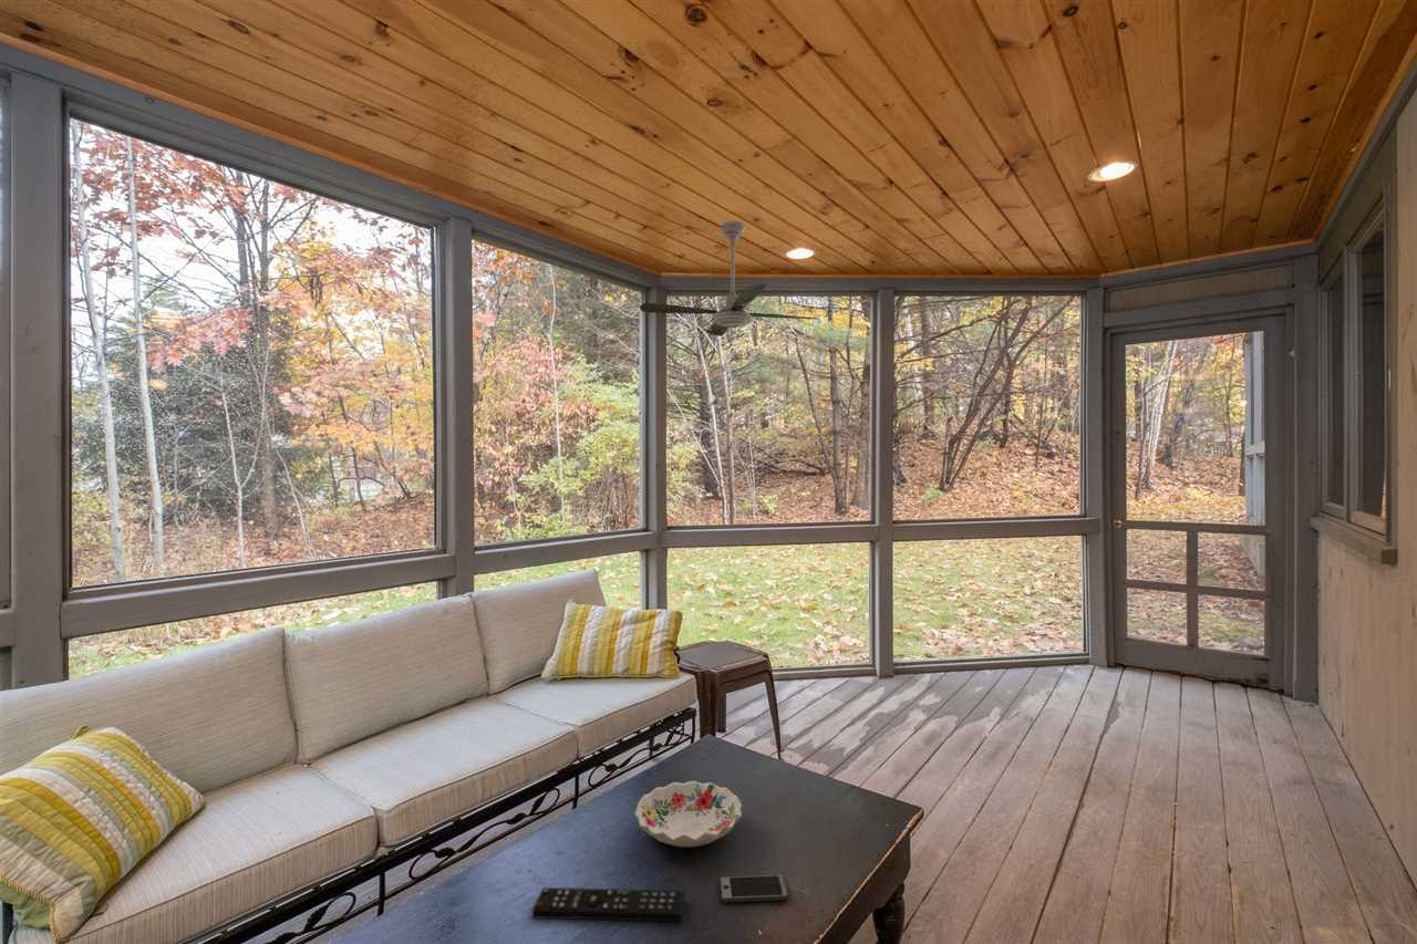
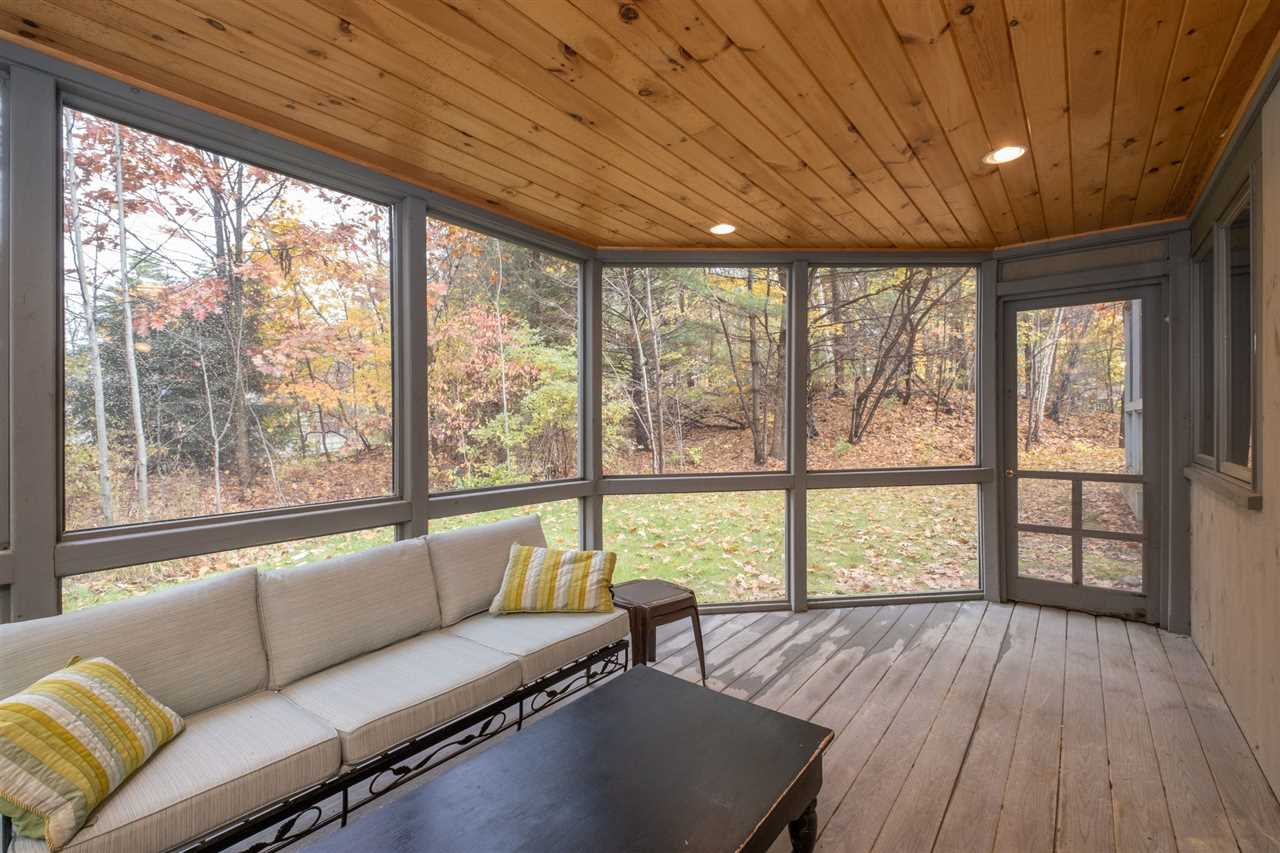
- smartphone (753, 888)
- remote control (609, 902)
- ceiling fan (732, 273)
- decorative bowl (689, 818)
